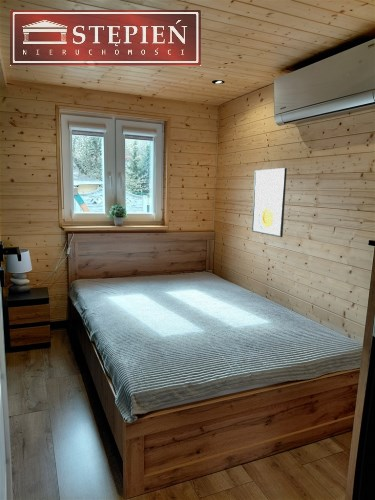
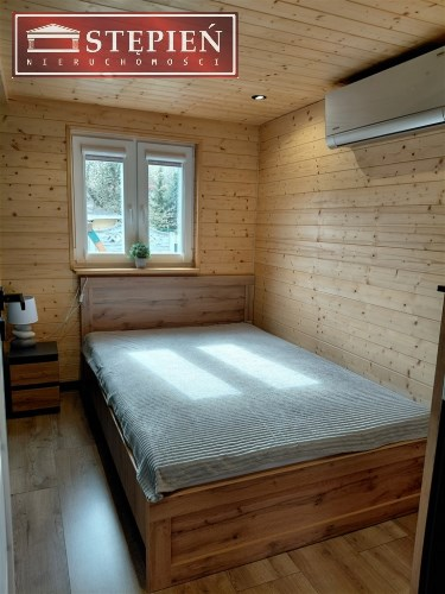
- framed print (267, 202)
